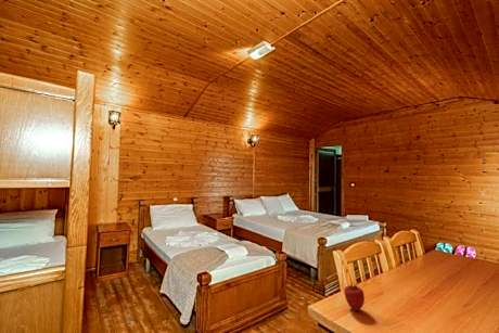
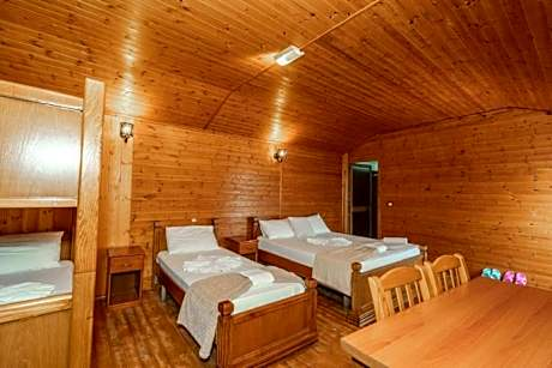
- apple (354, 296)
